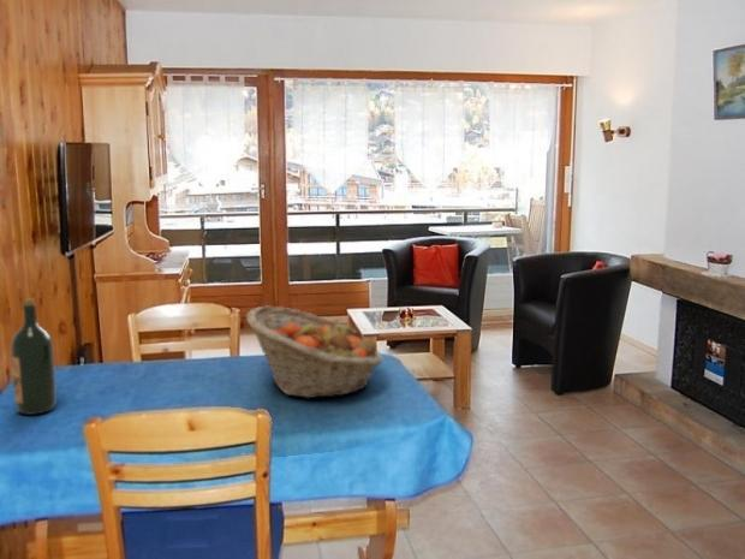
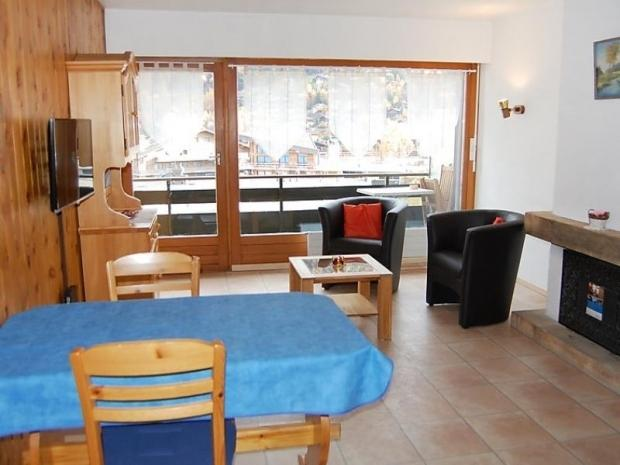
- fruit basket (315, 346)
- wine bottle (32, 355)
